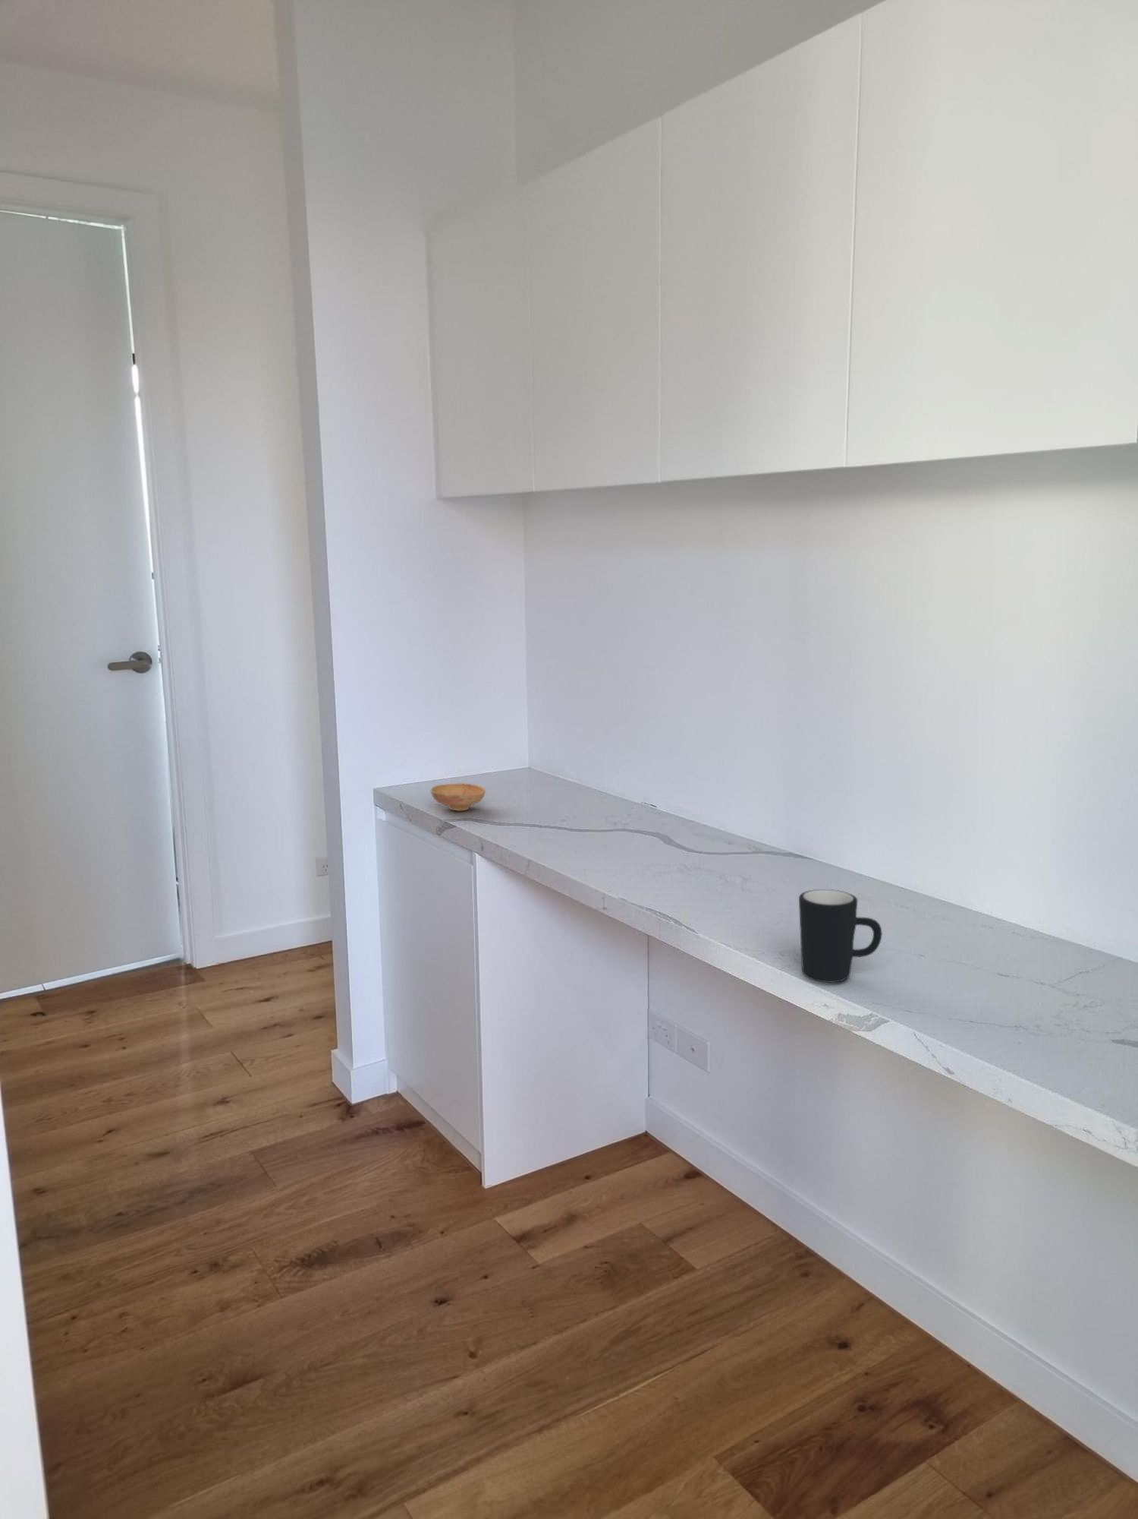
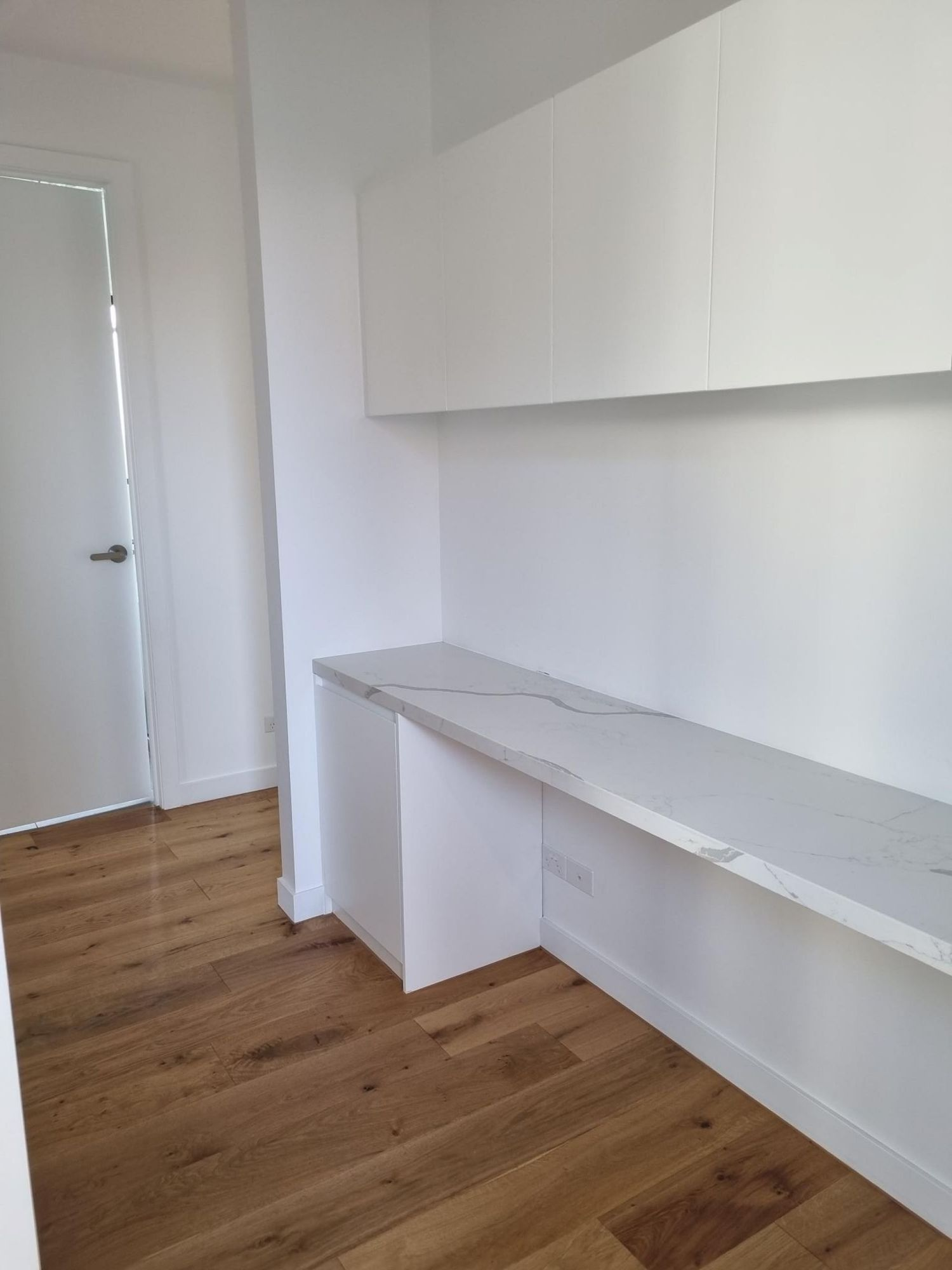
- mug (840, 937)
- bowl (458, 798)
